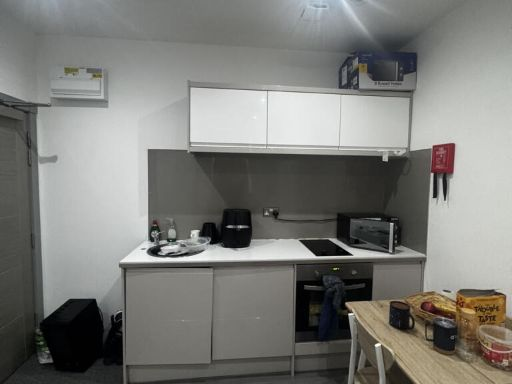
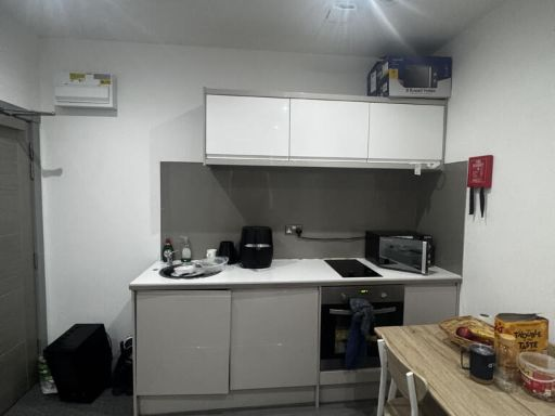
- mug (403, 317)
